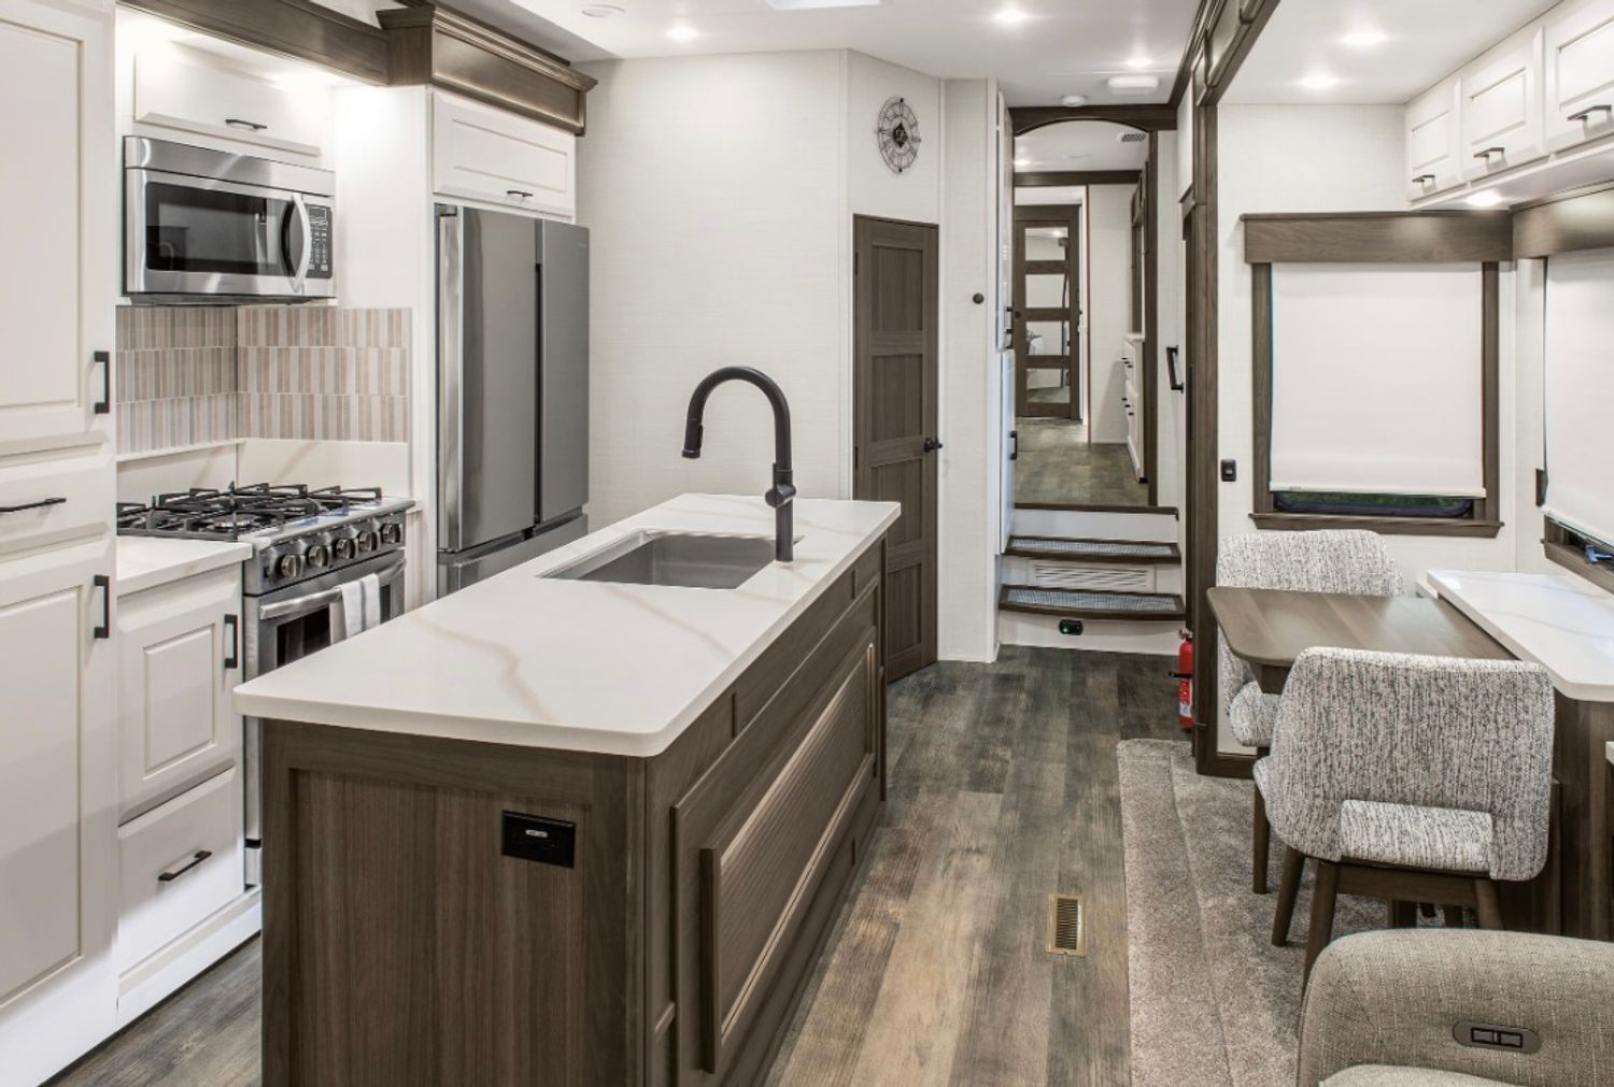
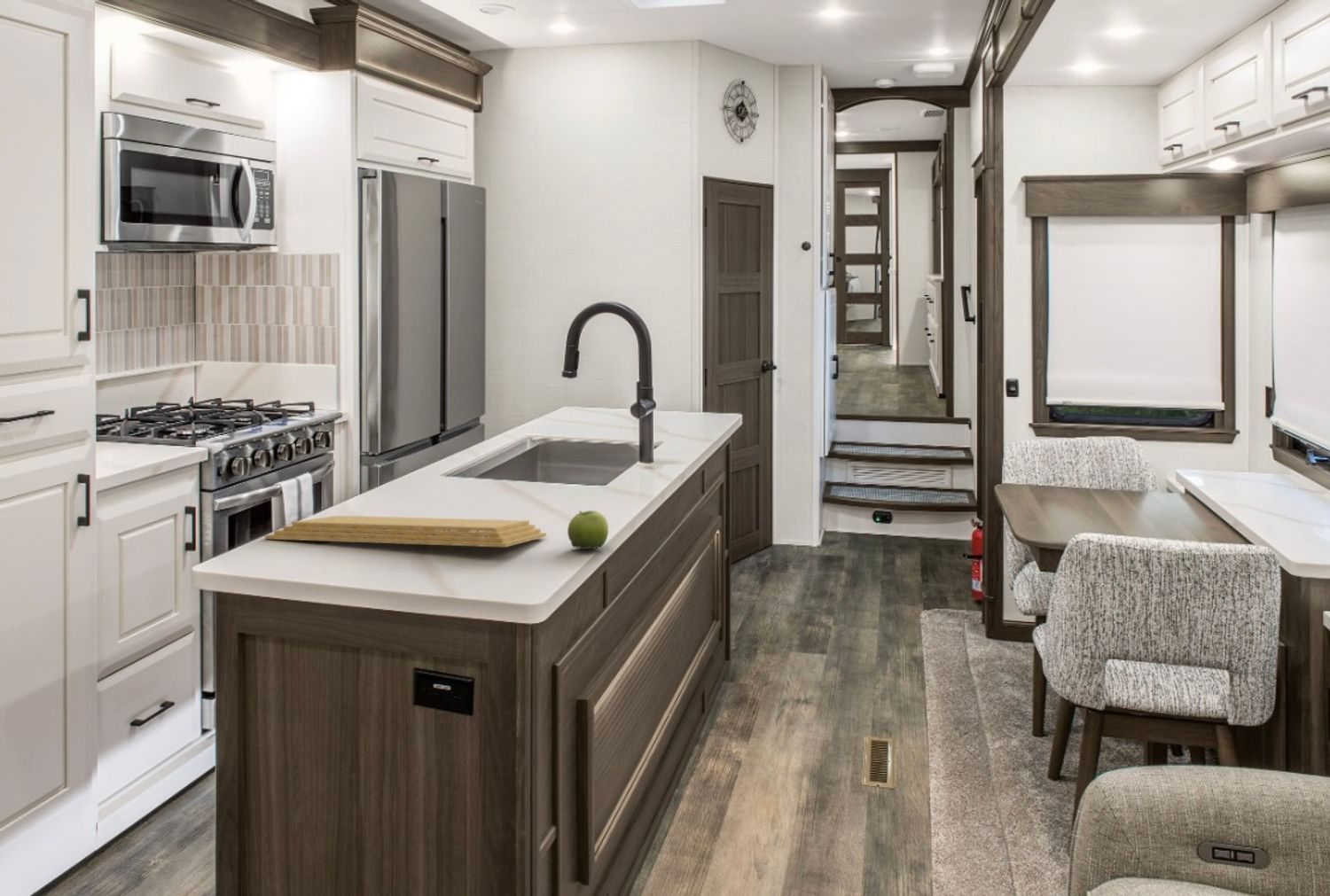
+ cutting board (406, 530)
+ fruit (588, 529)
